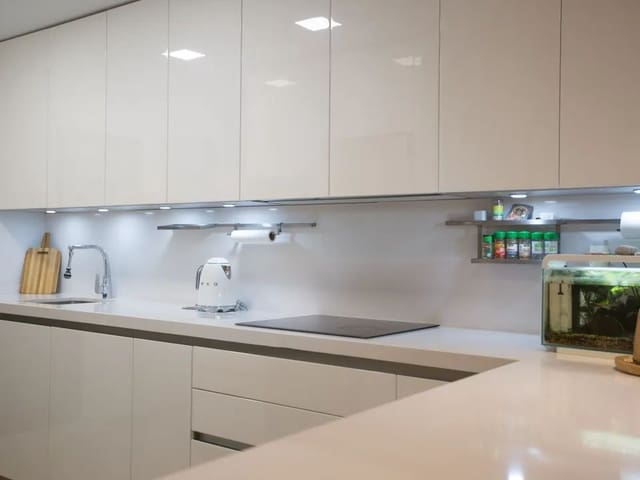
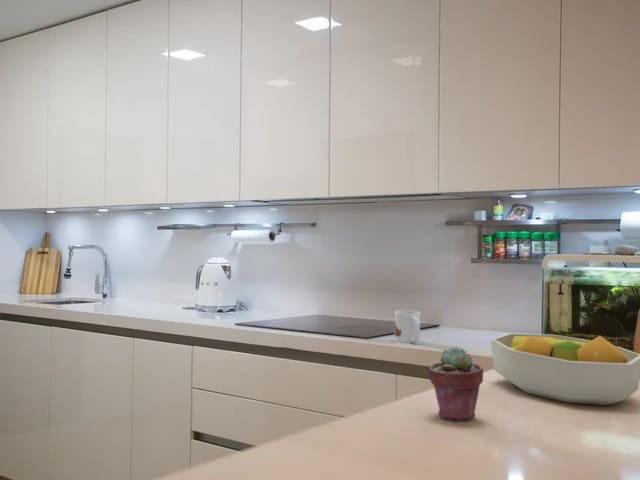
+ fruit bowl (562, 358)
+ potted succulent (456, 381)
+ mug (409, 327)
